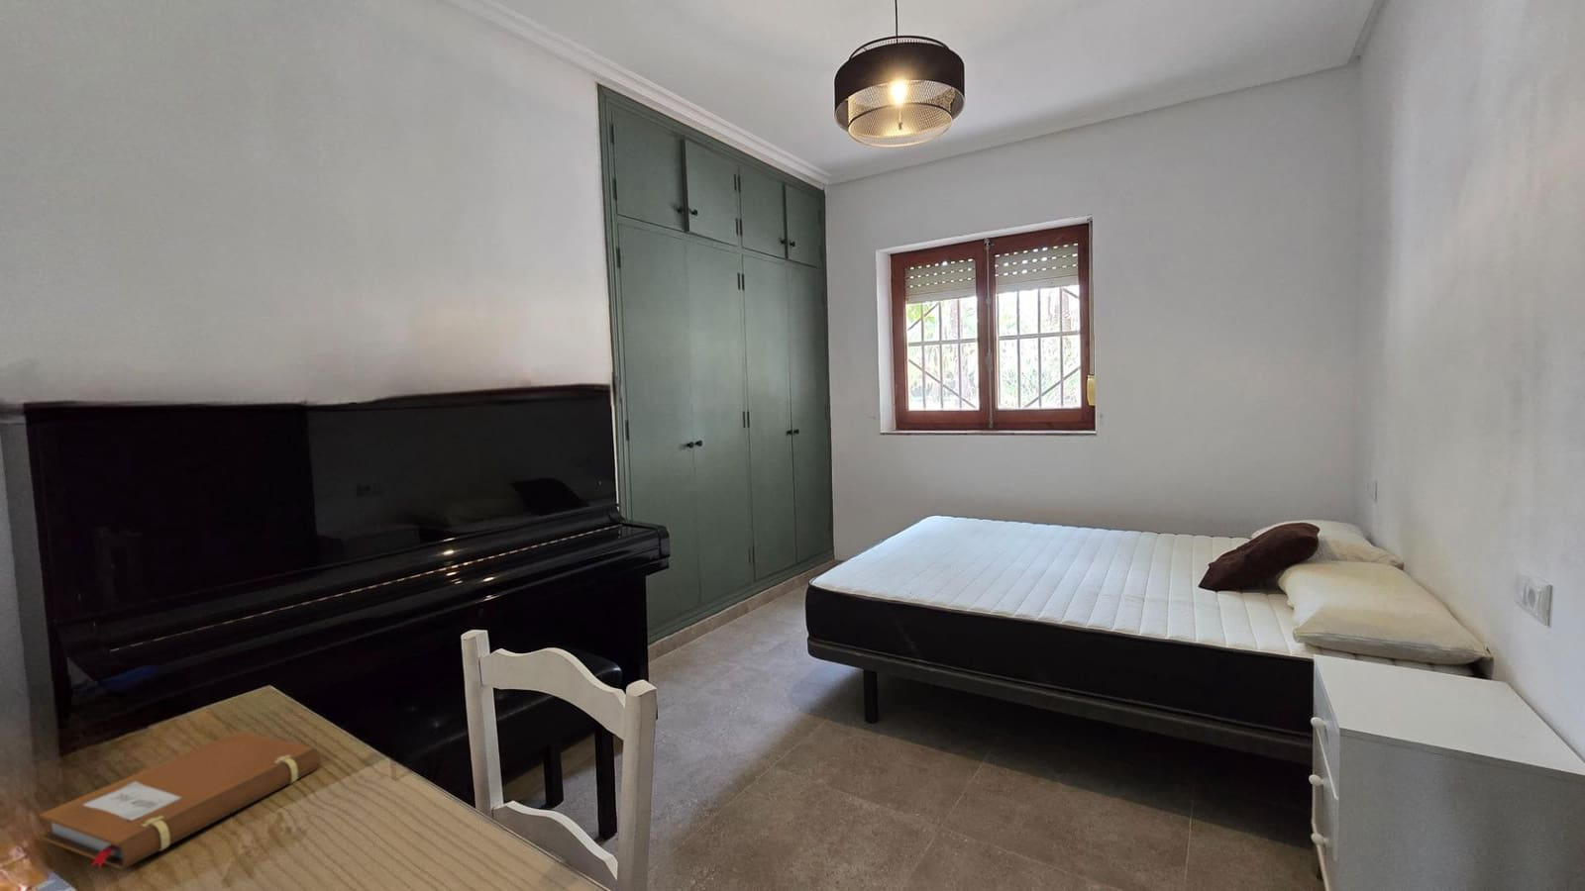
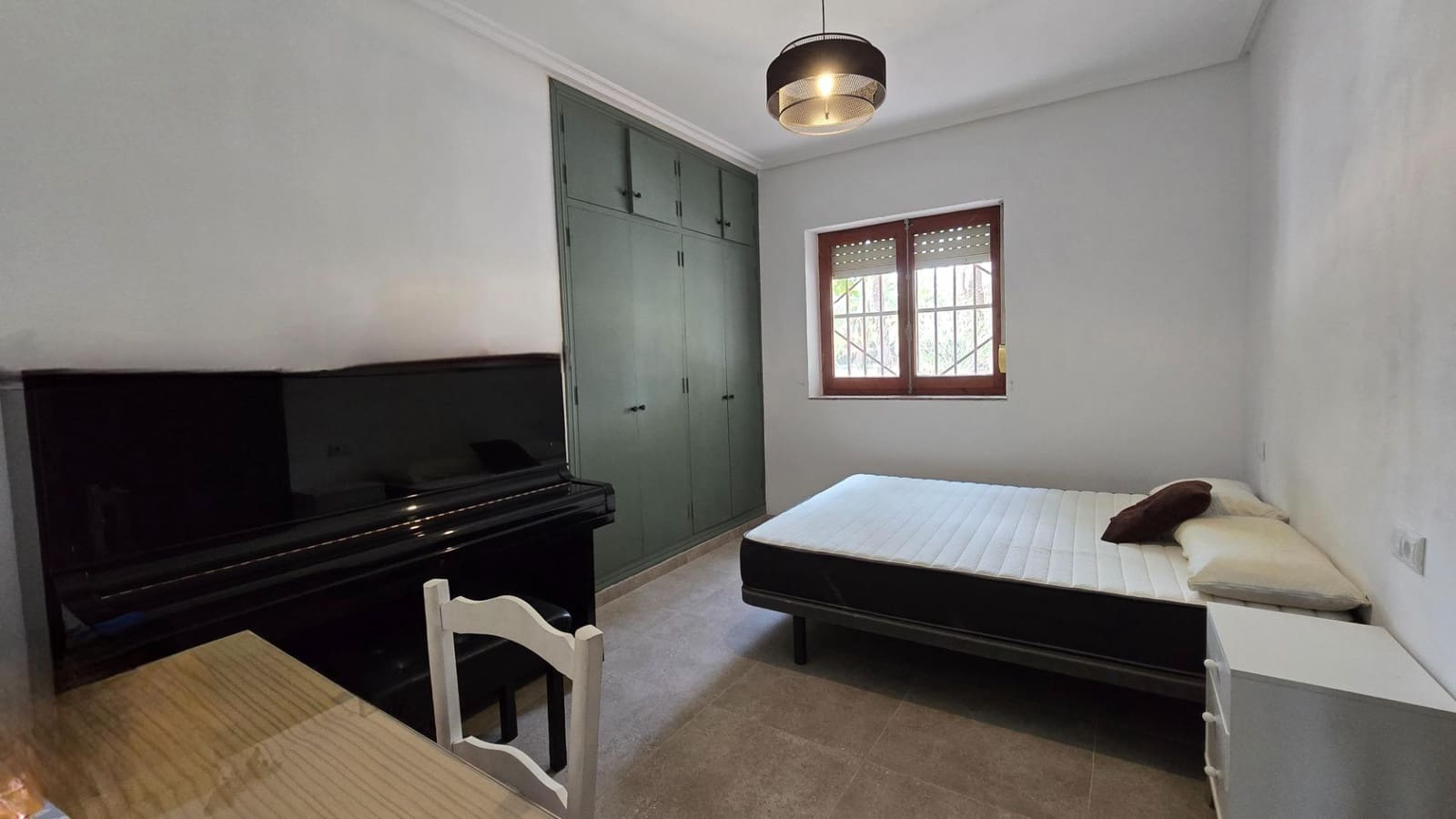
- notebook (186, 792)
